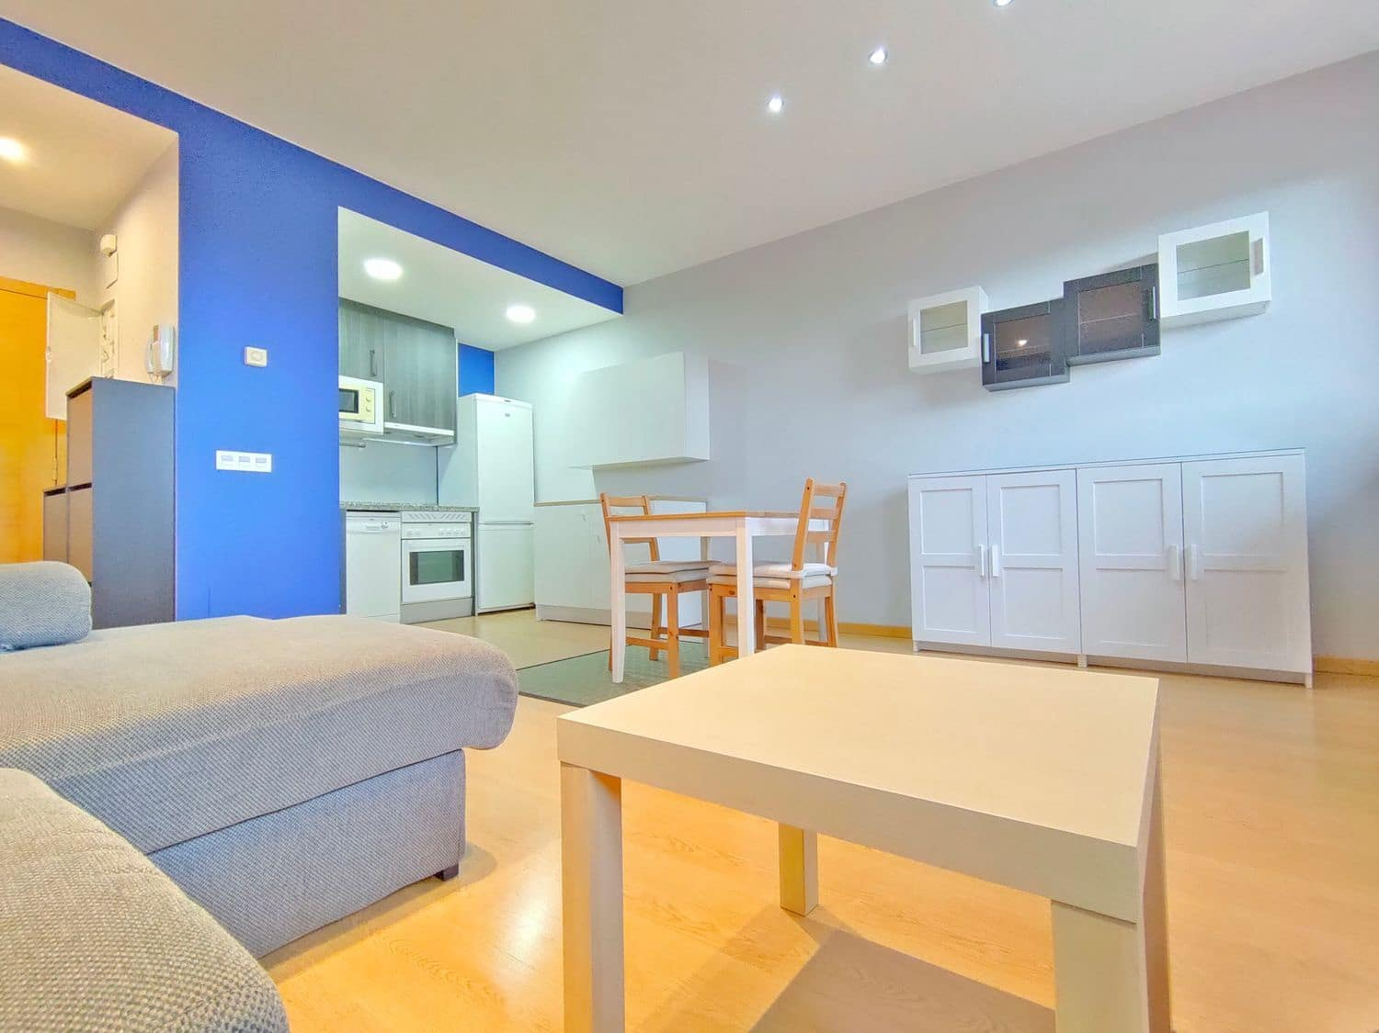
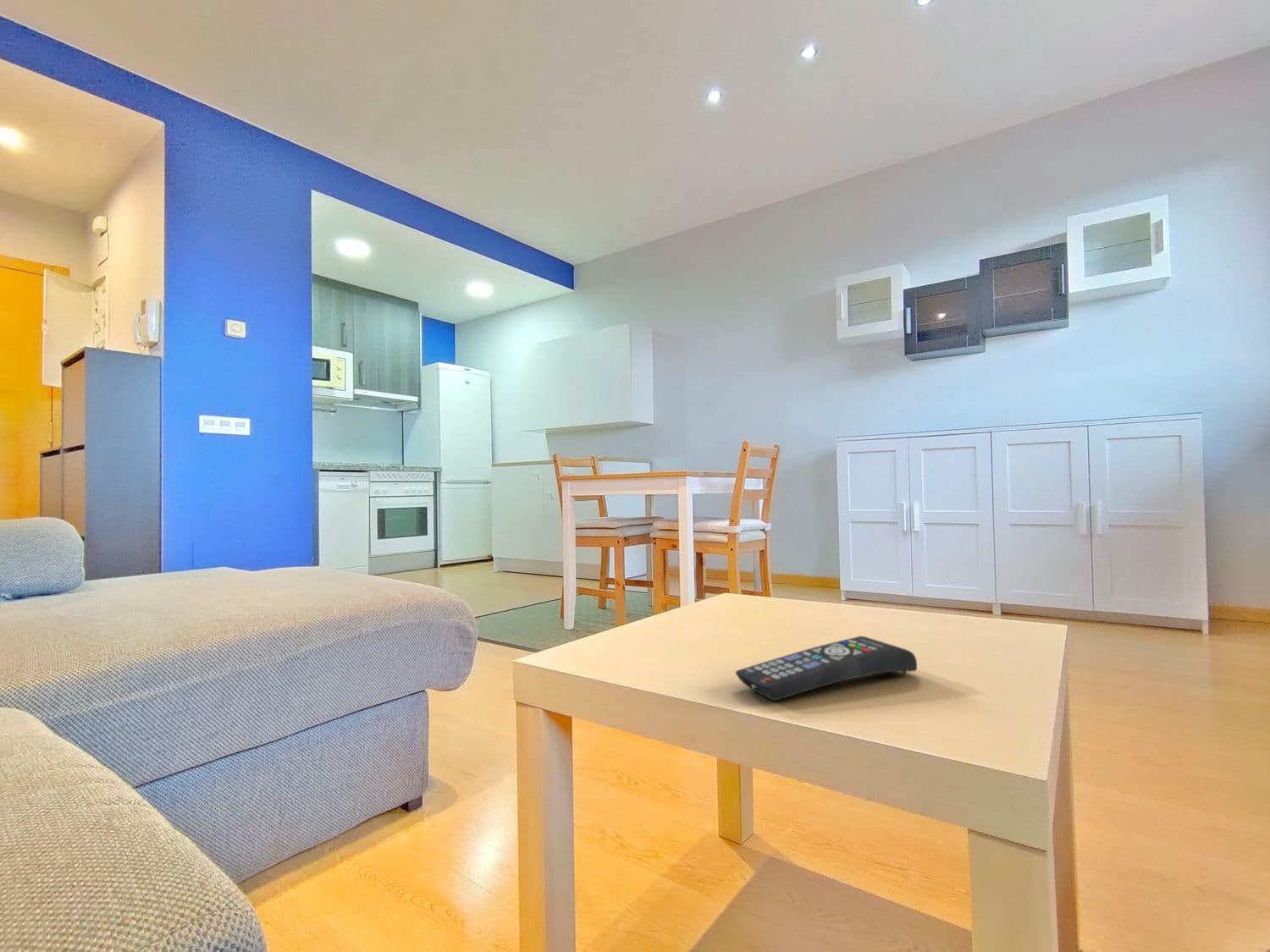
+ remote control (830, 665)
